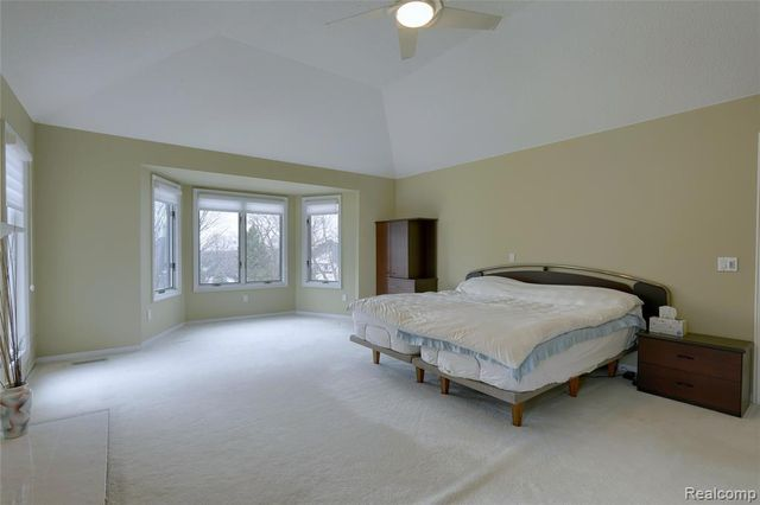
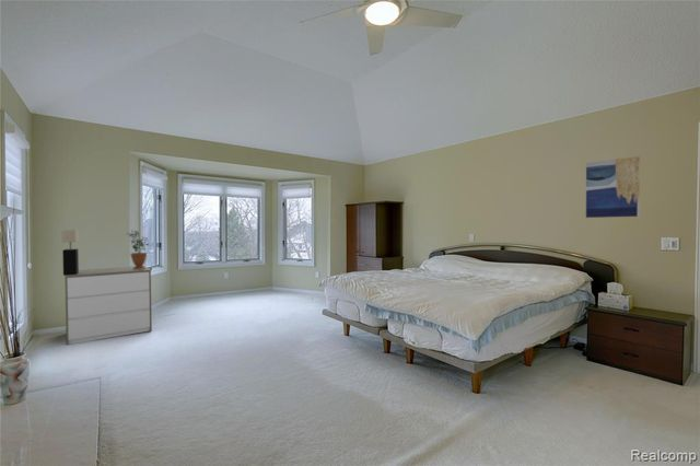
+ wall art (611, 188)
+ potted plant (137, 248)
+ dresser (109, 301)
+ table lamp (70, 252)
